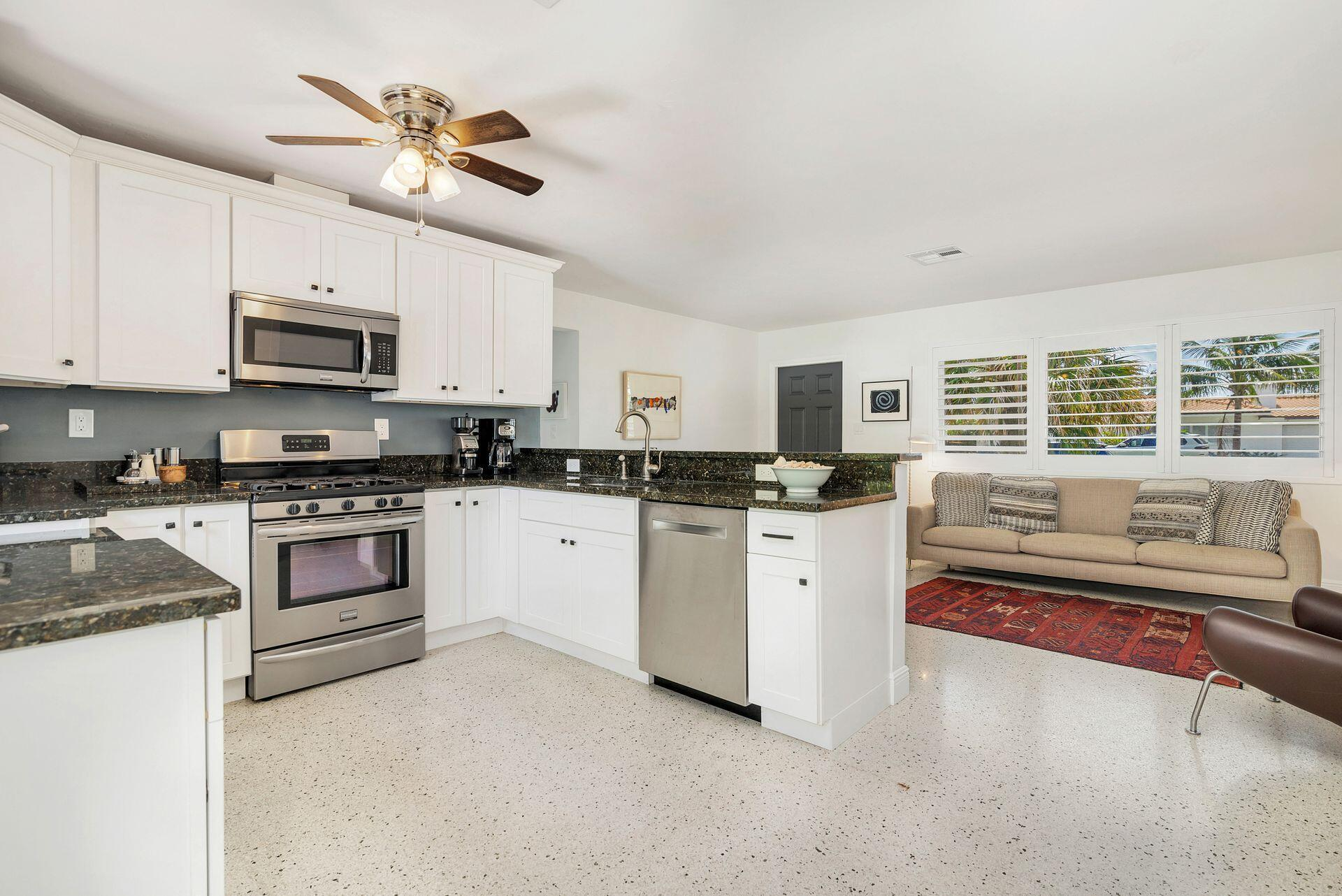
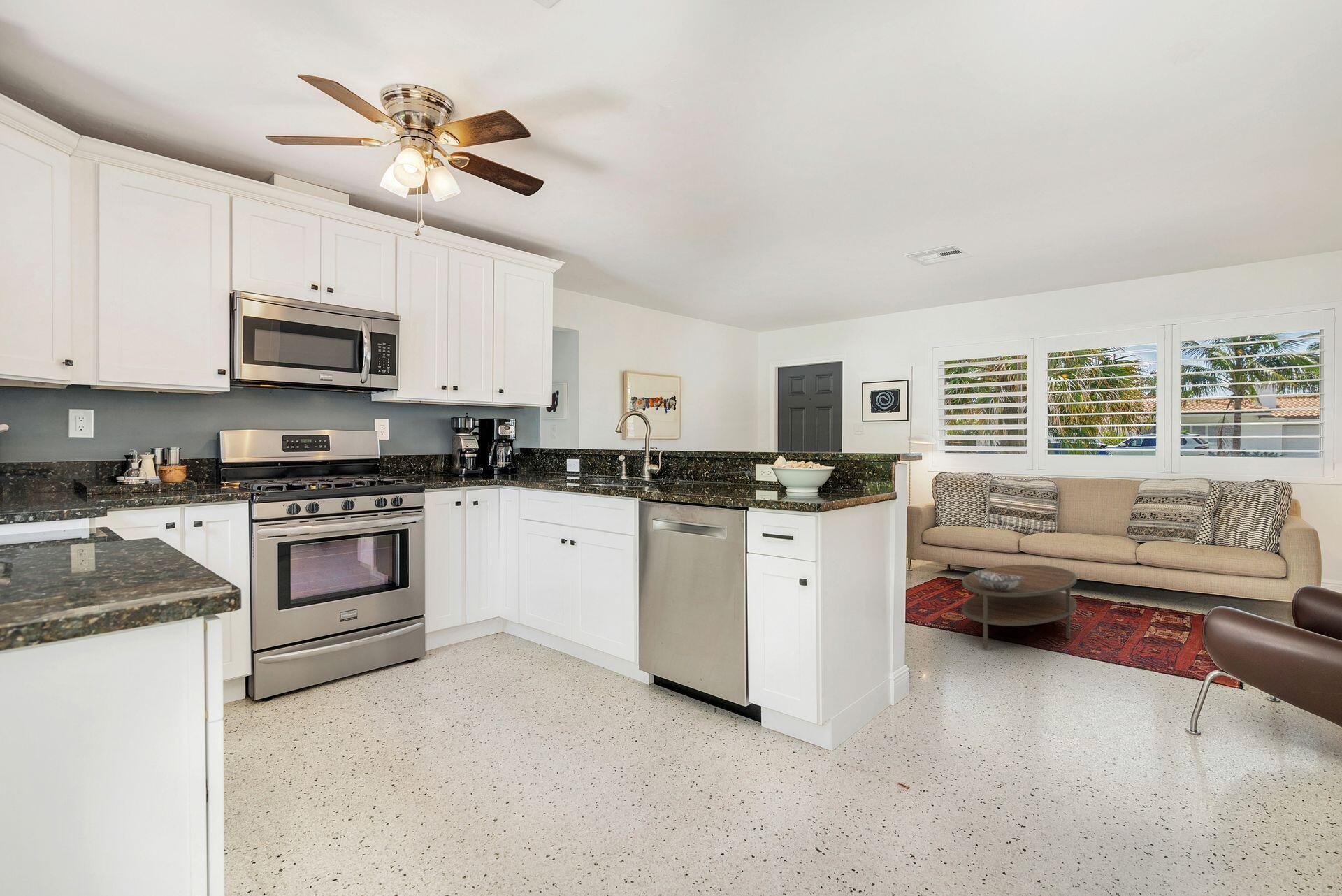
+ decorative bowl (997, 581)
+ coffee table (1020, 603)
